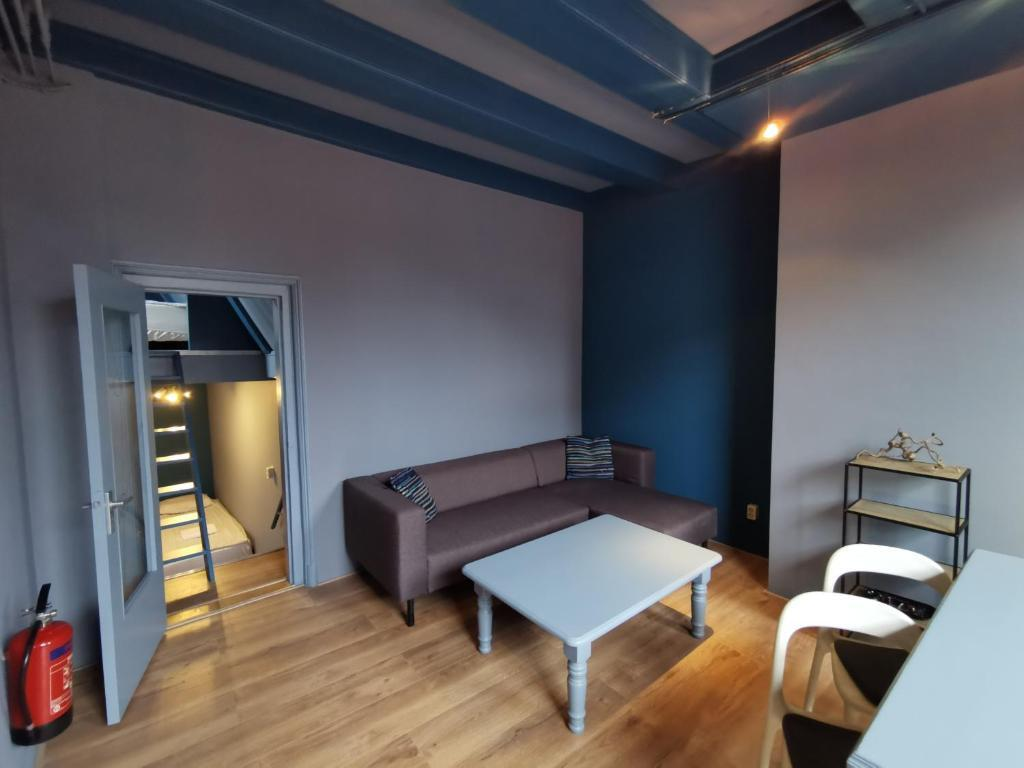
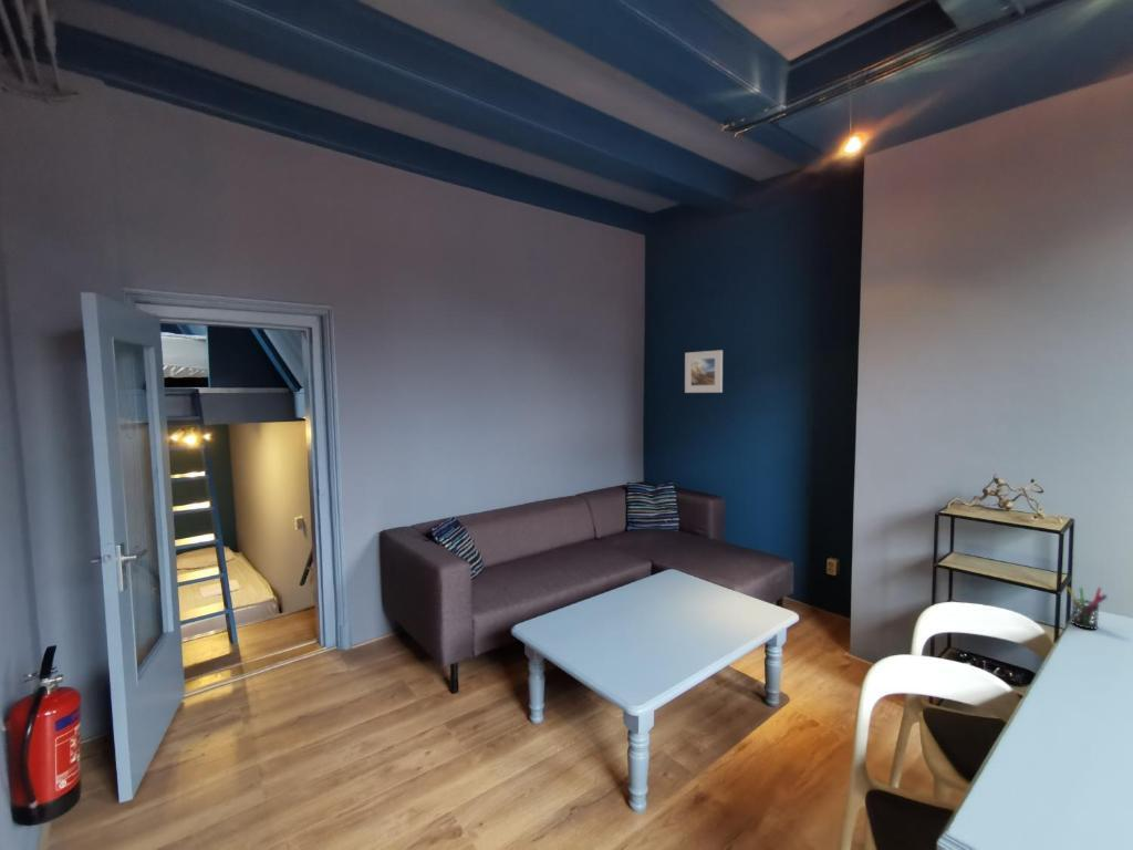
+ pen holder (1085, 605)
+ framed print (703, 372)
